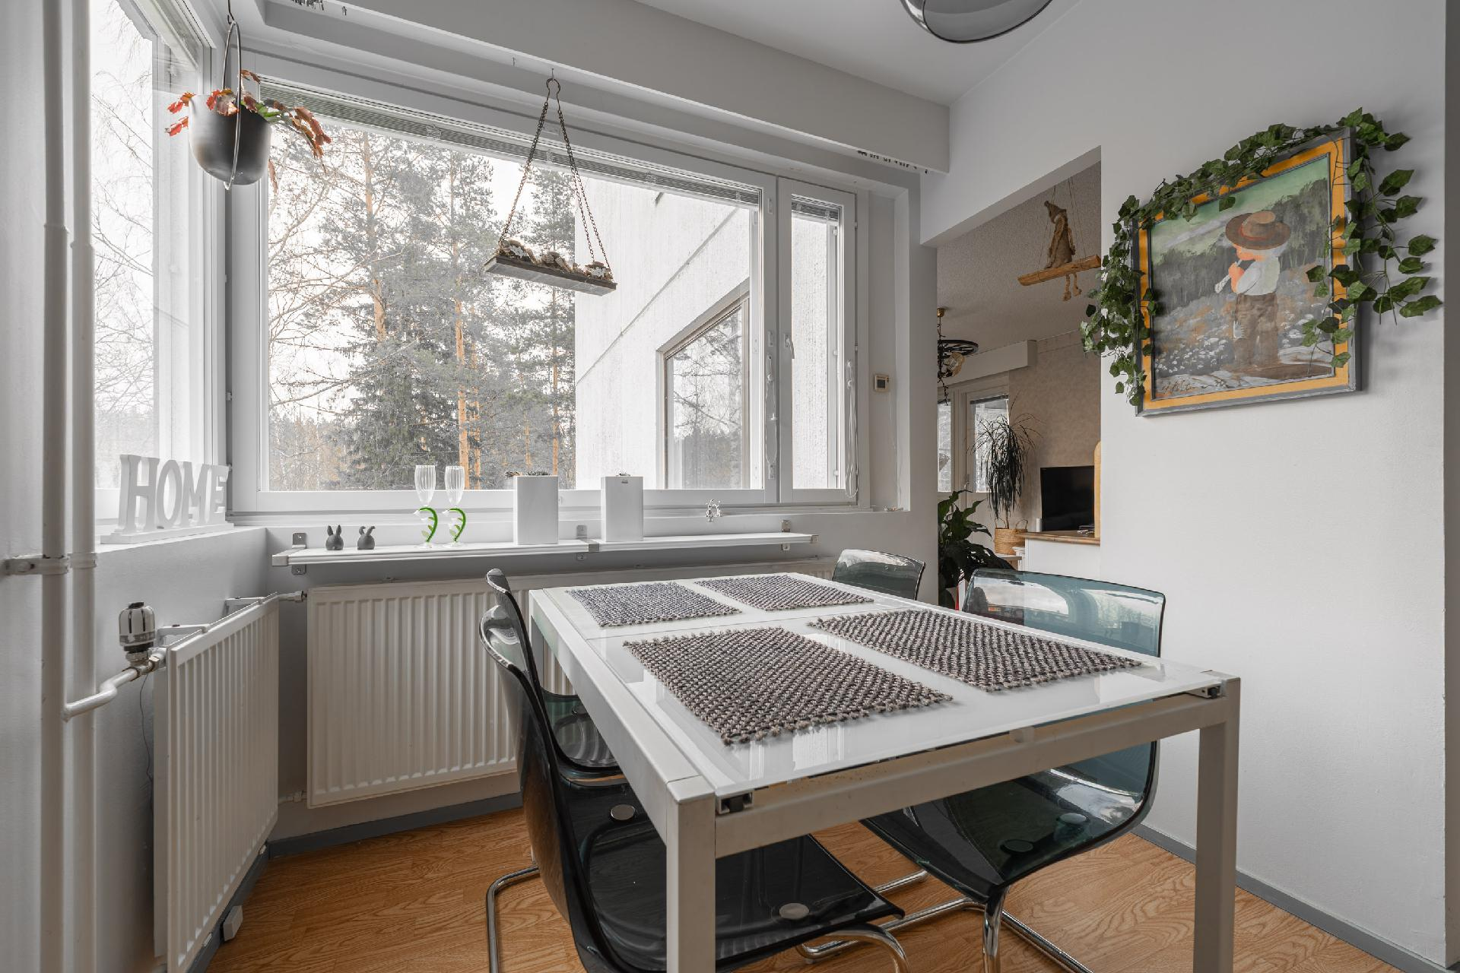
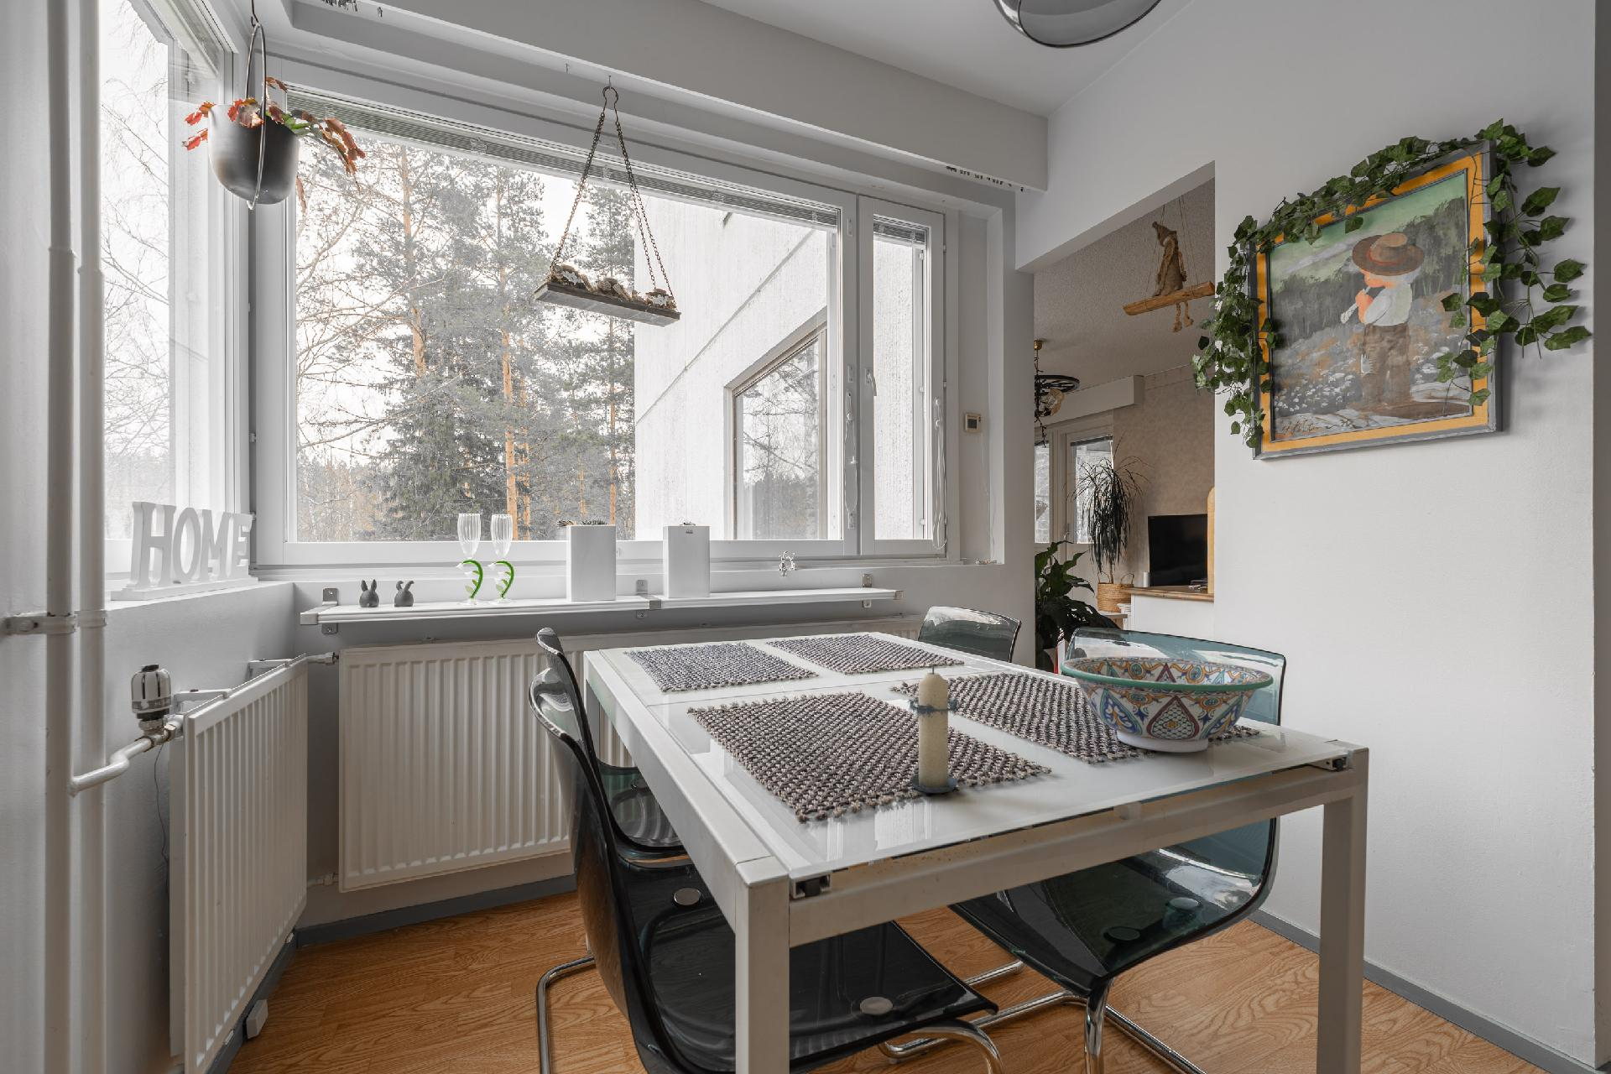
+ candle (933, 726)
+ decorative bowl (1160, 704)
